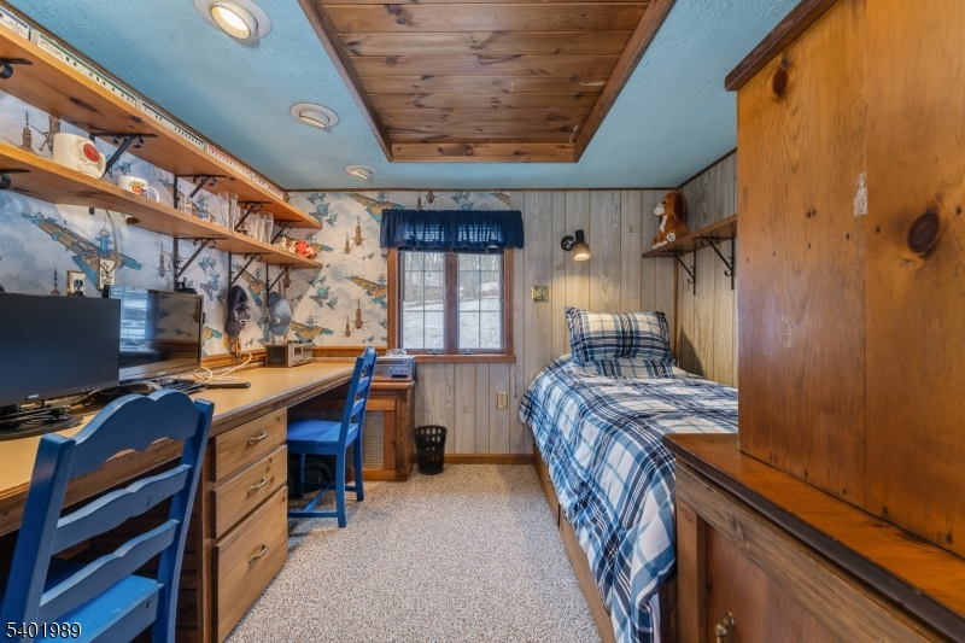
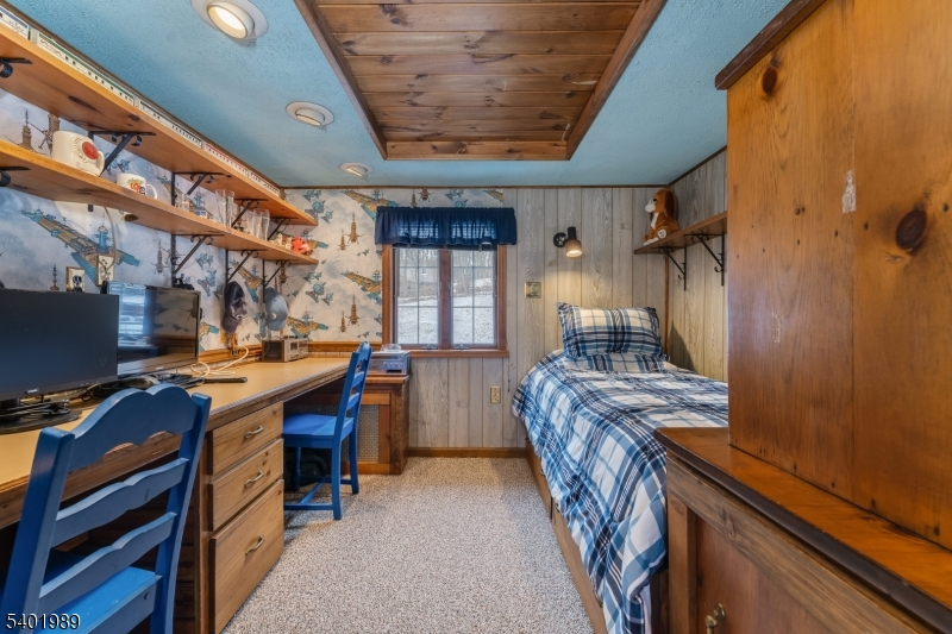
- wastebasket (429, 449)
